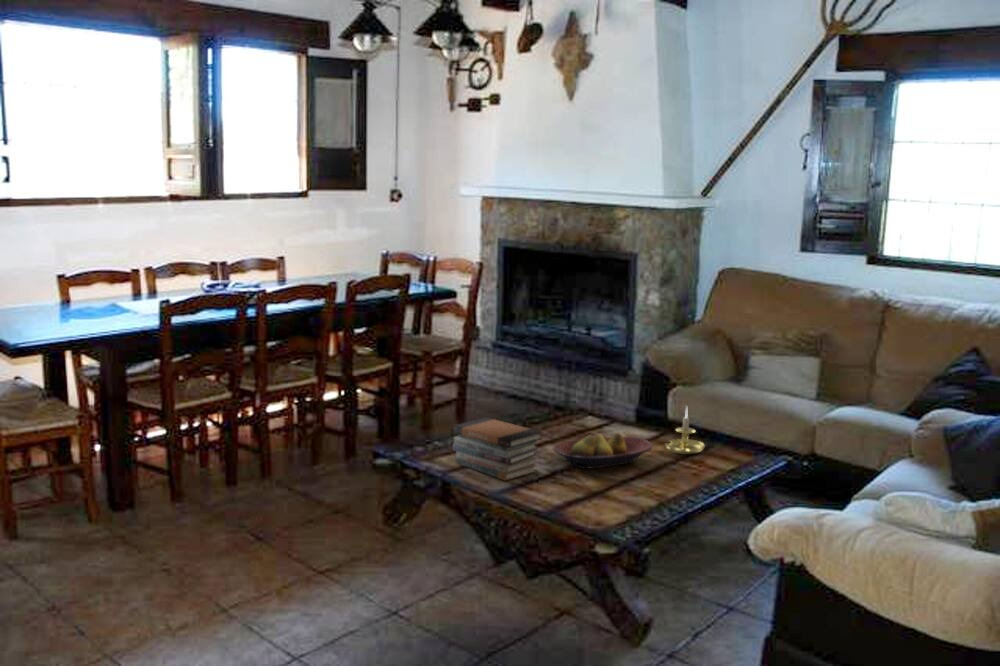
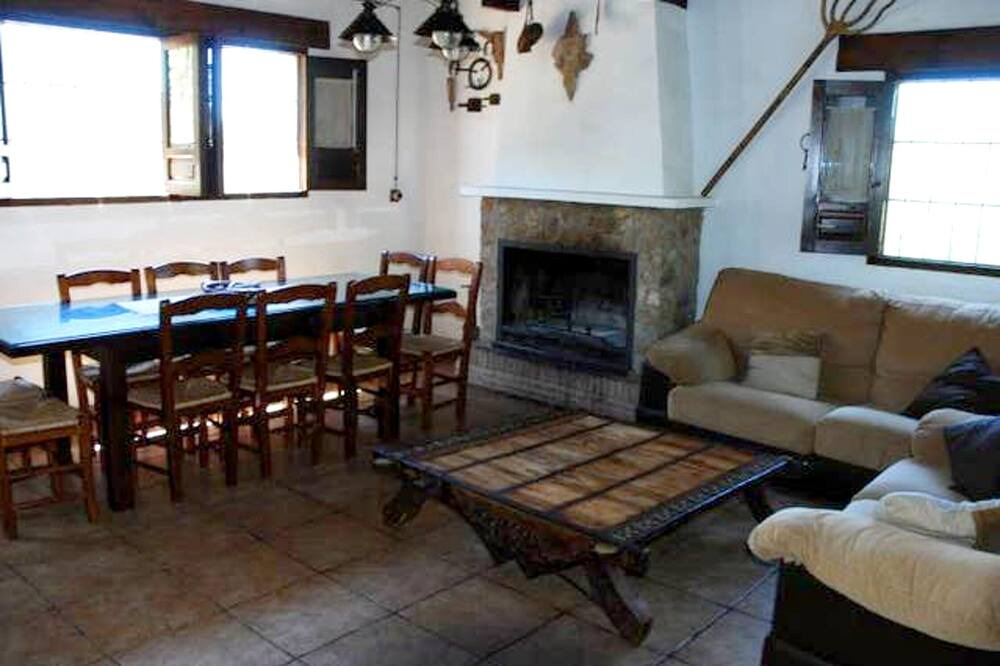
- candle holder (683, 428)
- fruit bowl (603, 447)
- book stack (495, 447)
